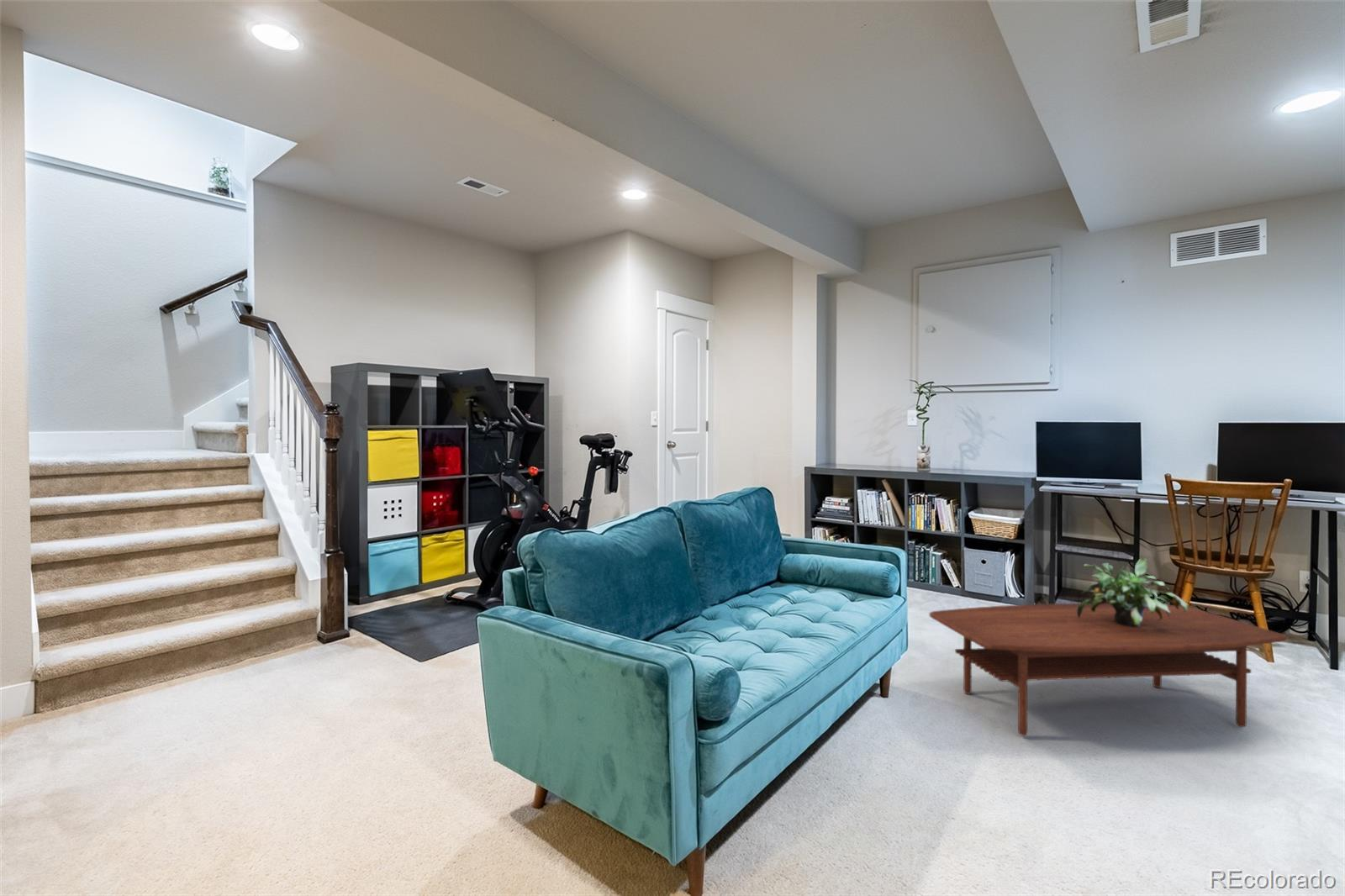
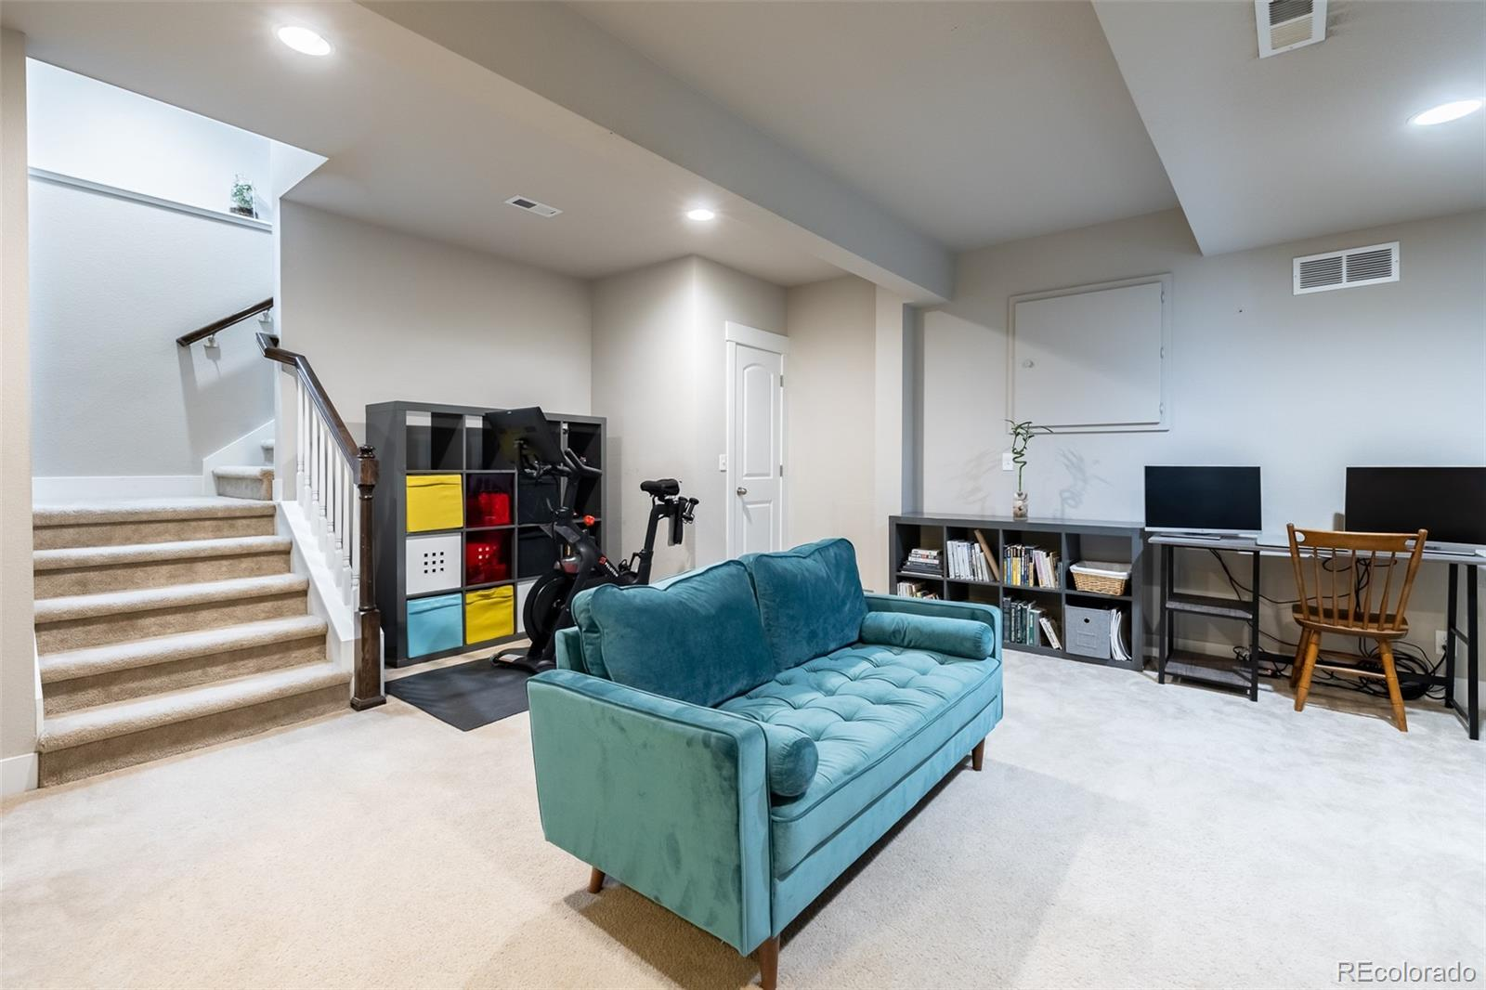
- coffee table (1095, 666)
- potted plant (1131, 591)
